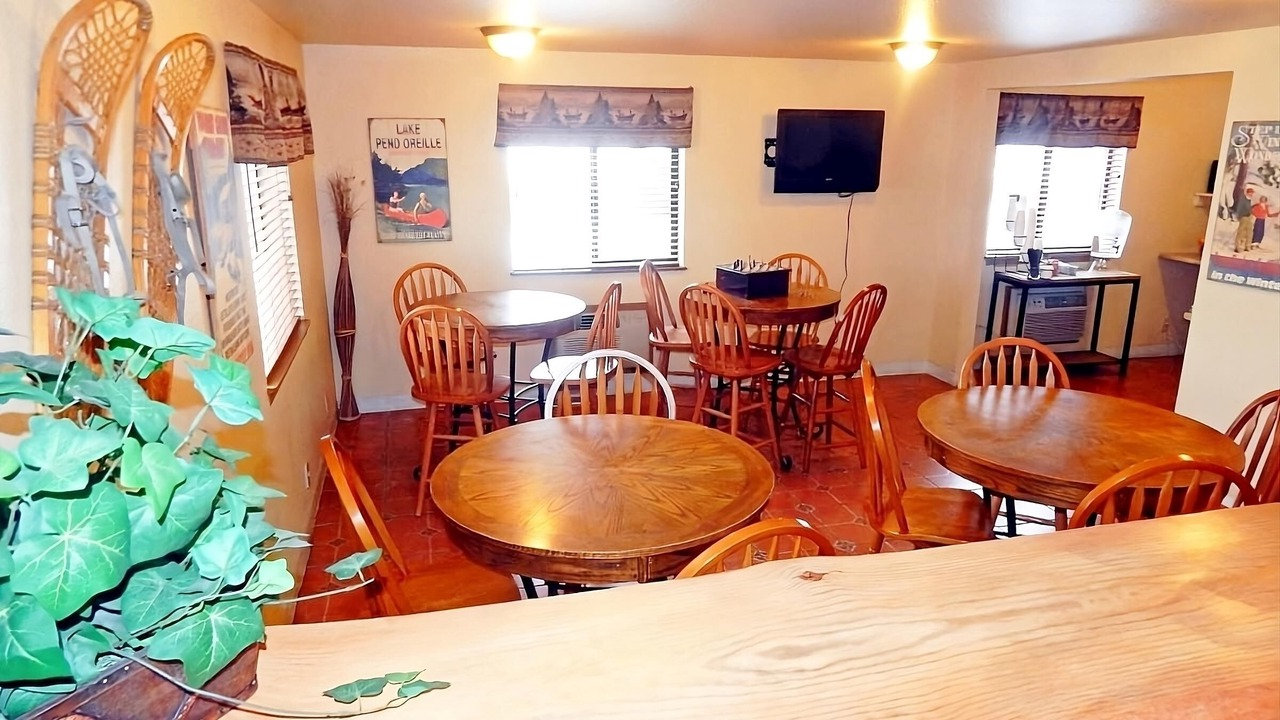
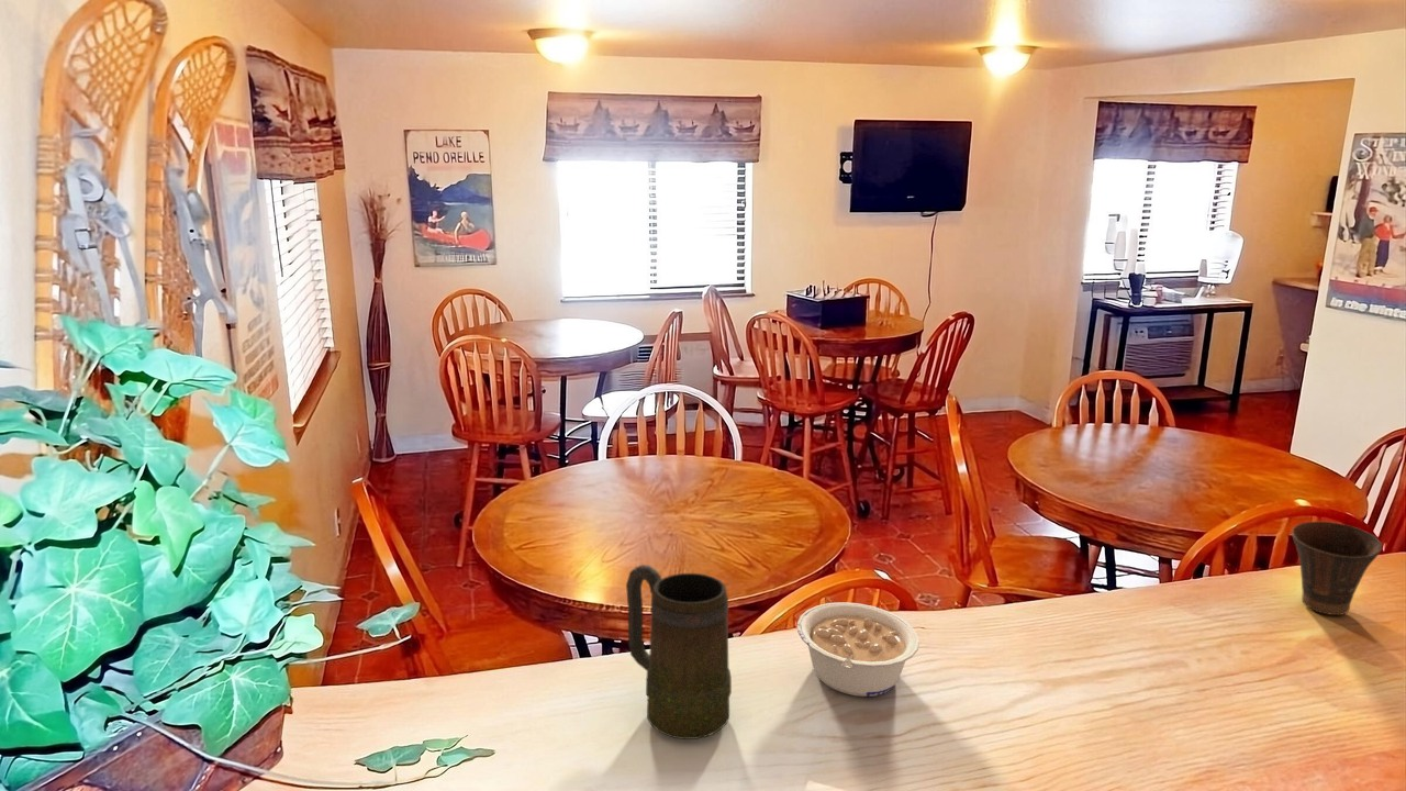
+ legume (858, 650)
+ mug (674, 644)
+ cup (1329, 571)
